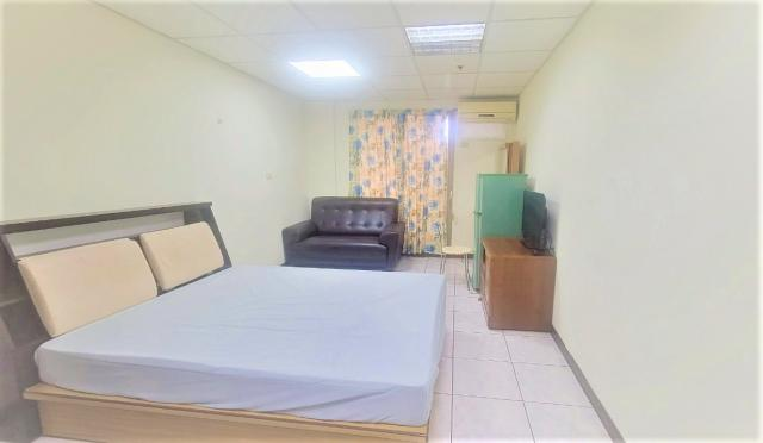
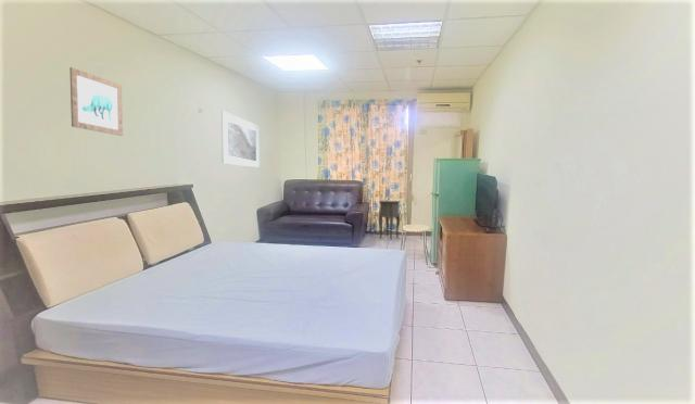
+ wall art (98, 104)
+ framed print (242, 142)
+ side table (390, 218)
